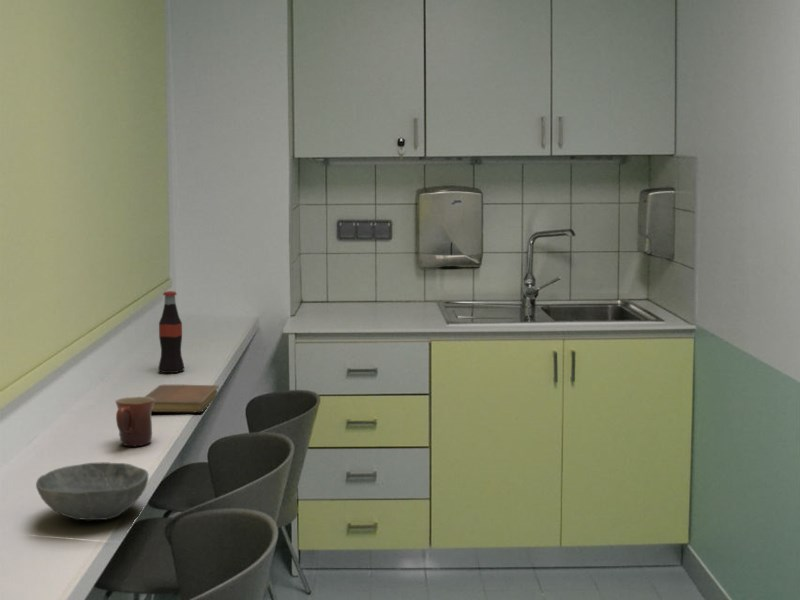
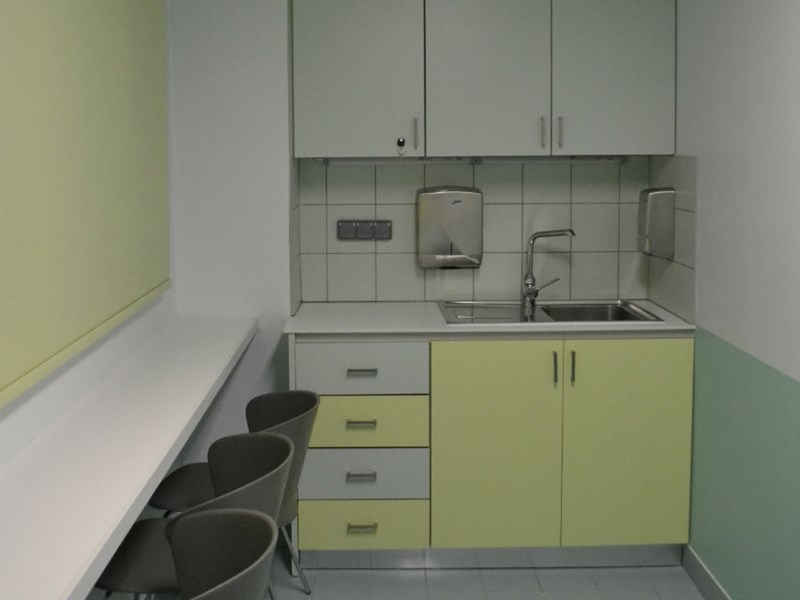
- bowl (93, 495)
- notebook (179, 397)
- bottle (170, 331)
- mug (131, 423)
